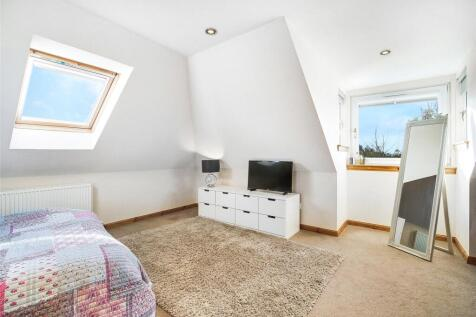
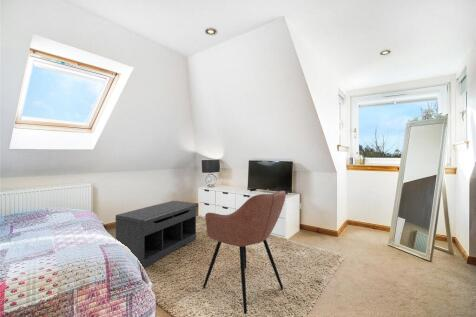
+ bench (160, 228)
+ armchair (245, 238)
